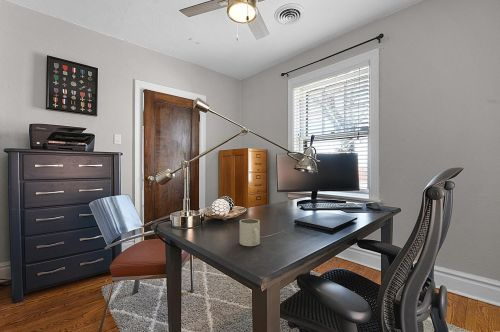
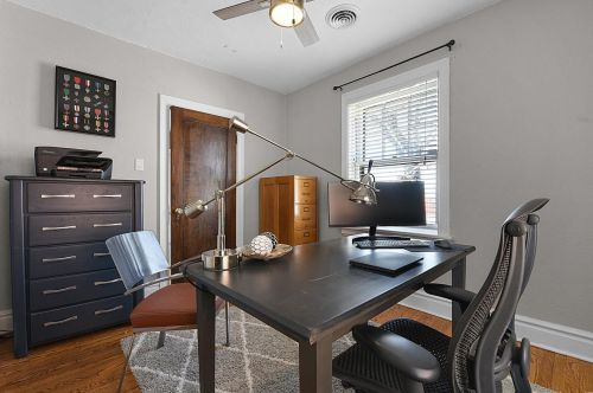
- mug (251, 232)
